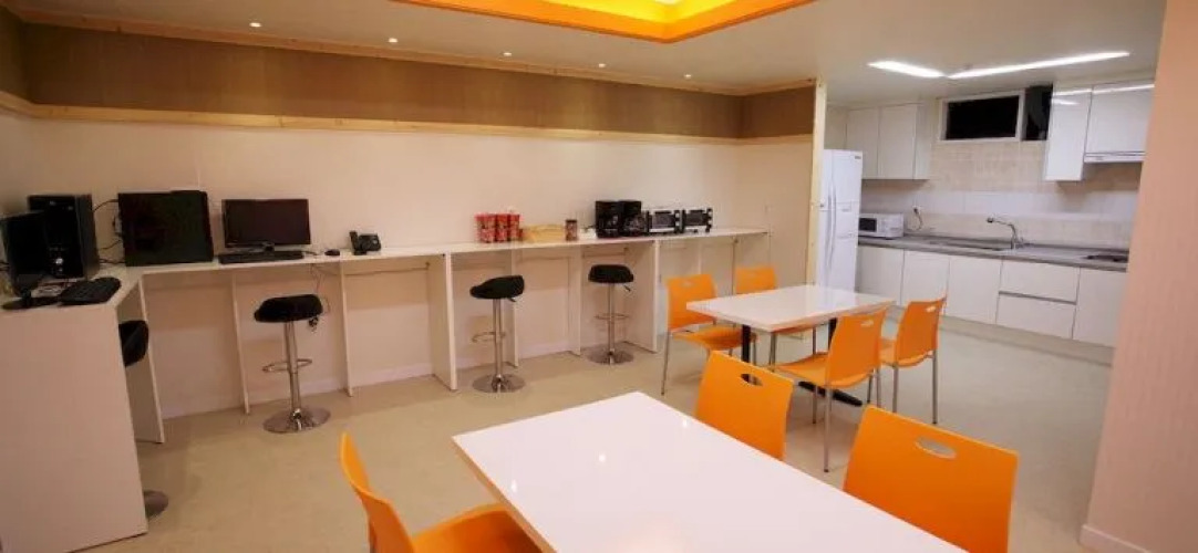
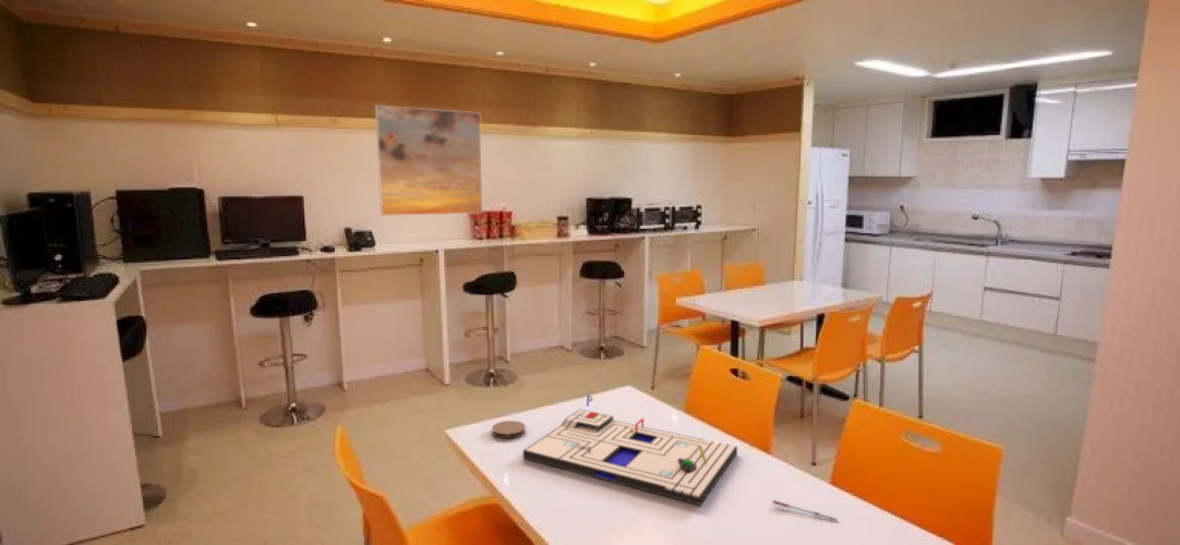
+ pen (804, 510)
+ board game (630, 437)
+ coaster (508, 428)
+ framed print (431, 162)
